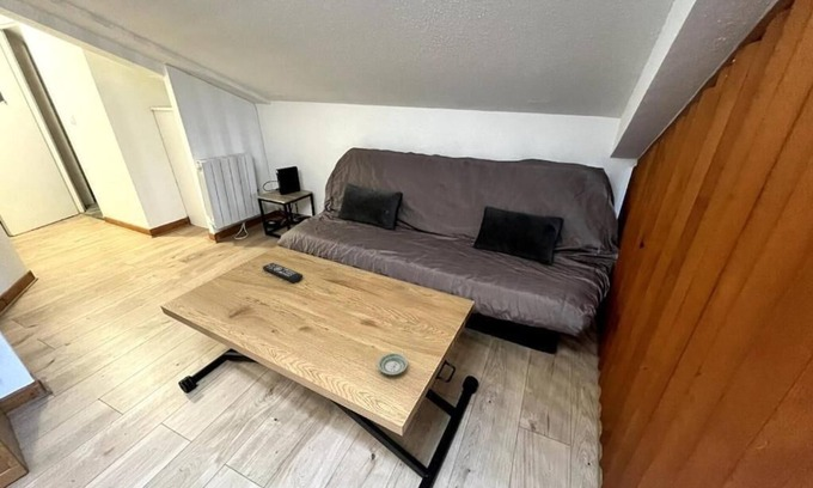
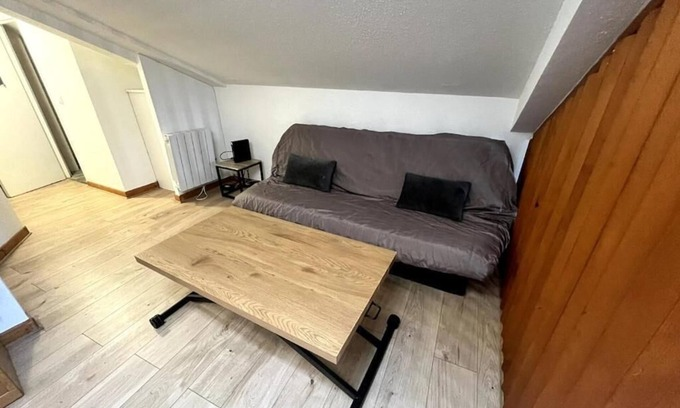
- remote control (282, 272)
- saucer (392, 365)
